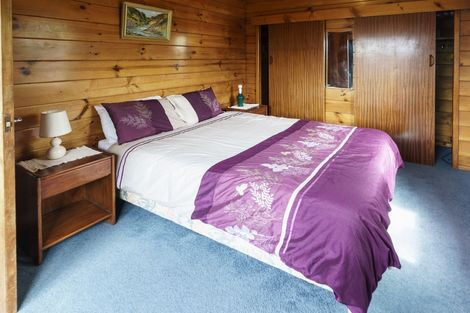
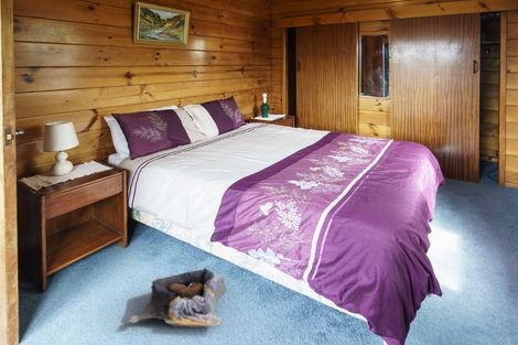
+ bag (185, 290)
